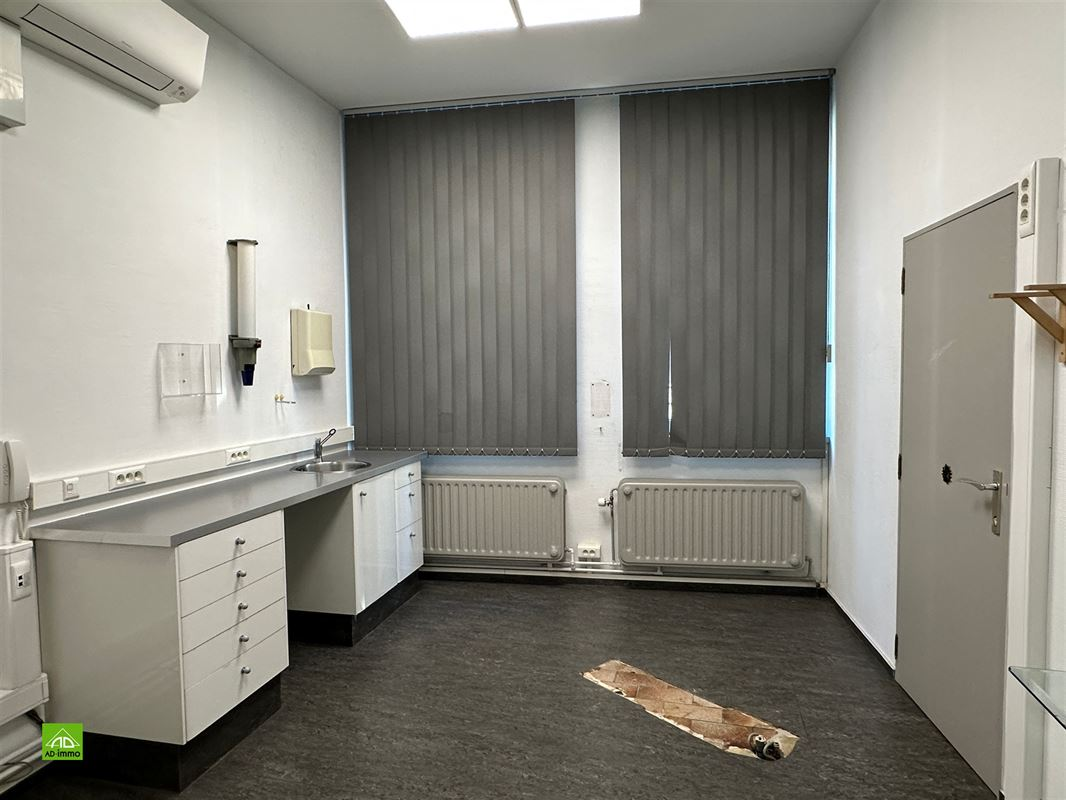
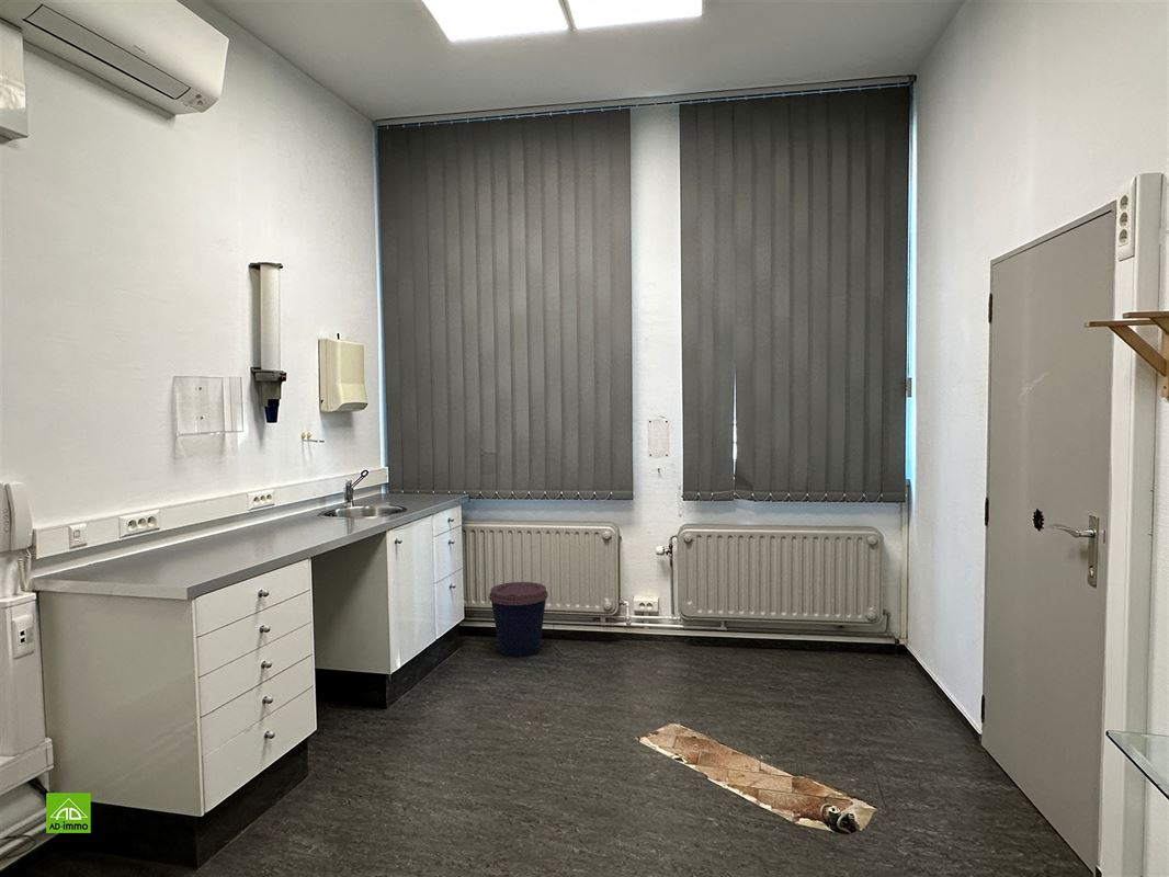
+ coffee cup (519, 619)
